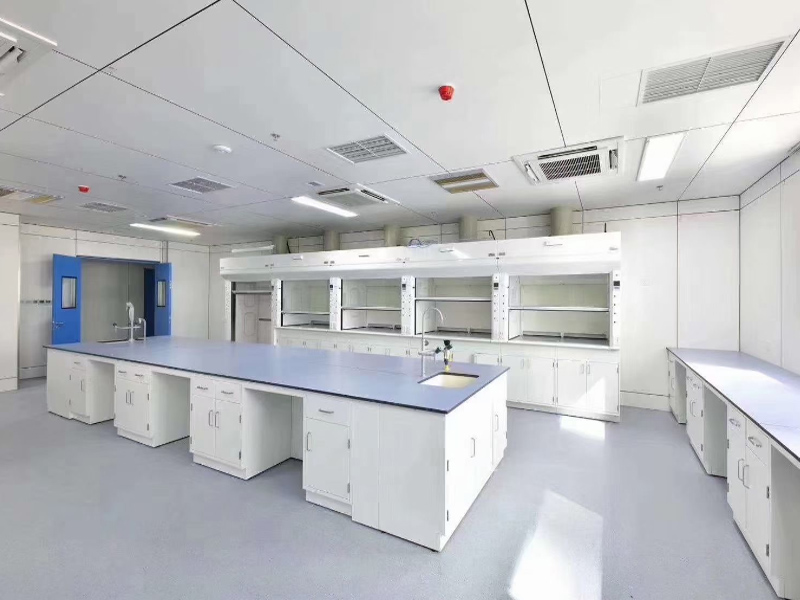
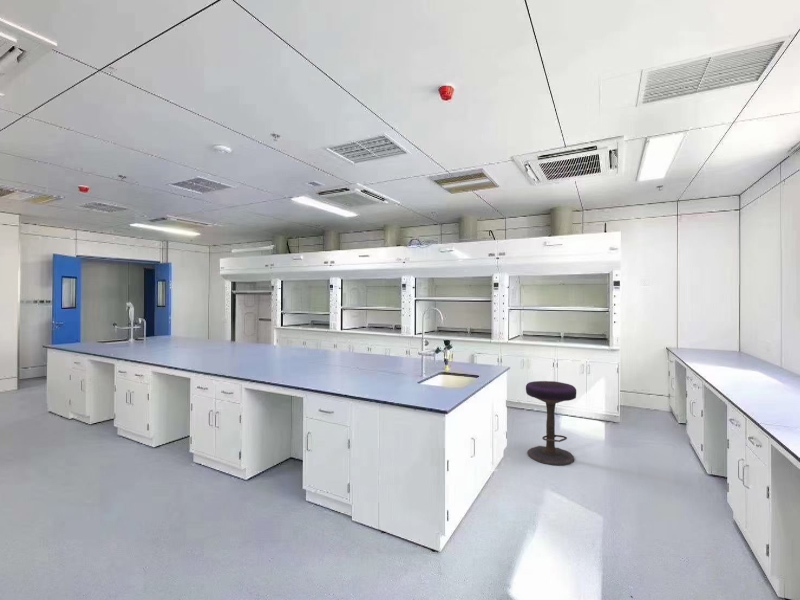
+ stool (550, 419)
